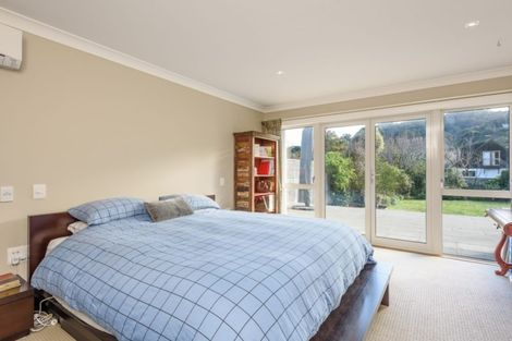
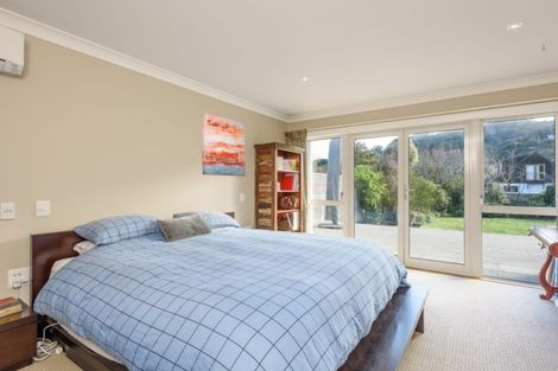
+ wall art (224, 147)
